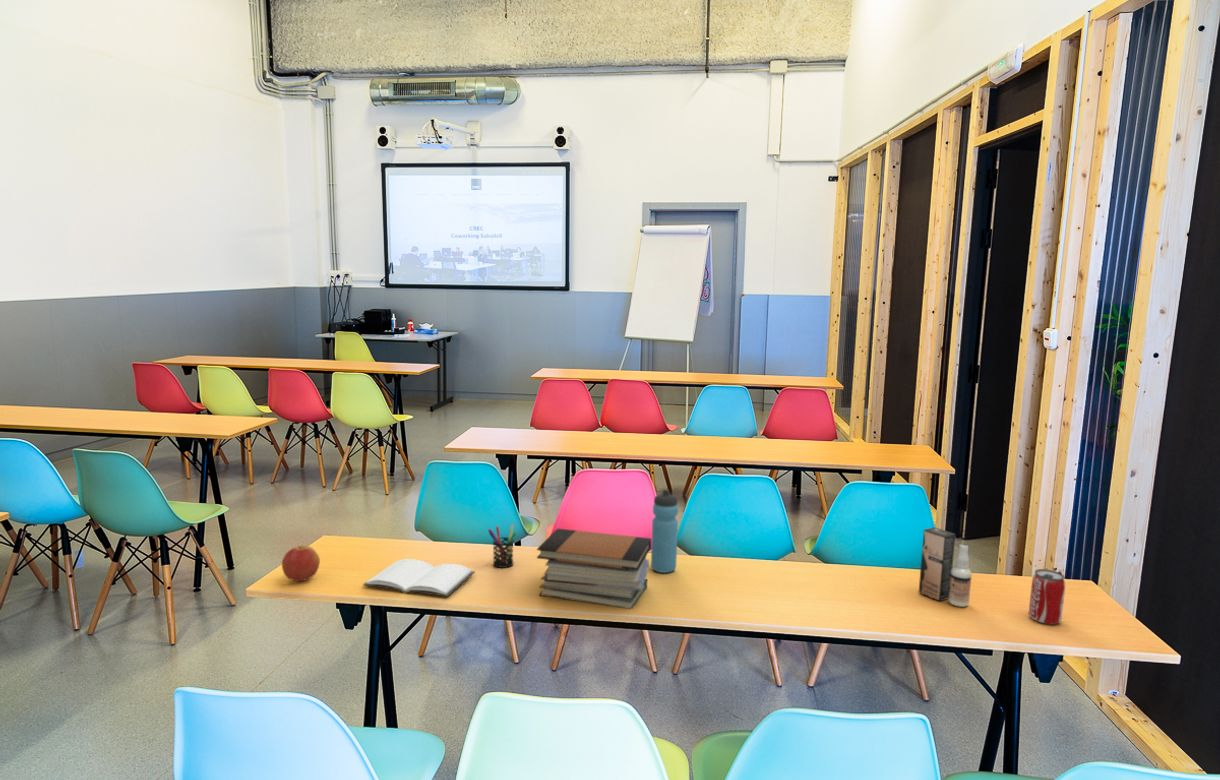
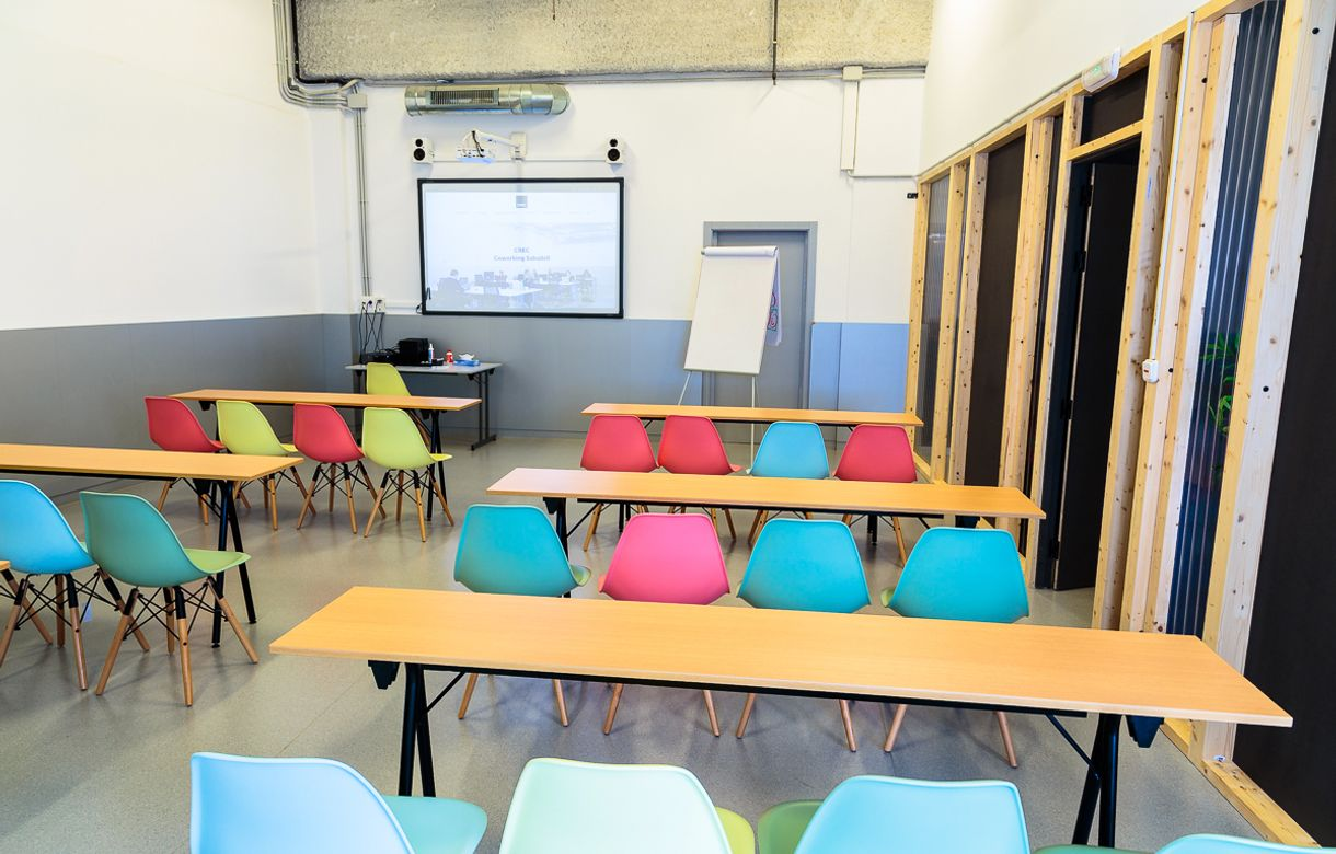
- water bottle (664, 529)
- beverage can (1047, 596)
- book (420, 576)
- spray bottle (946, 567)
- apple (300, 562)
- pen holder (504, 544)
- book stack (596, 567)
